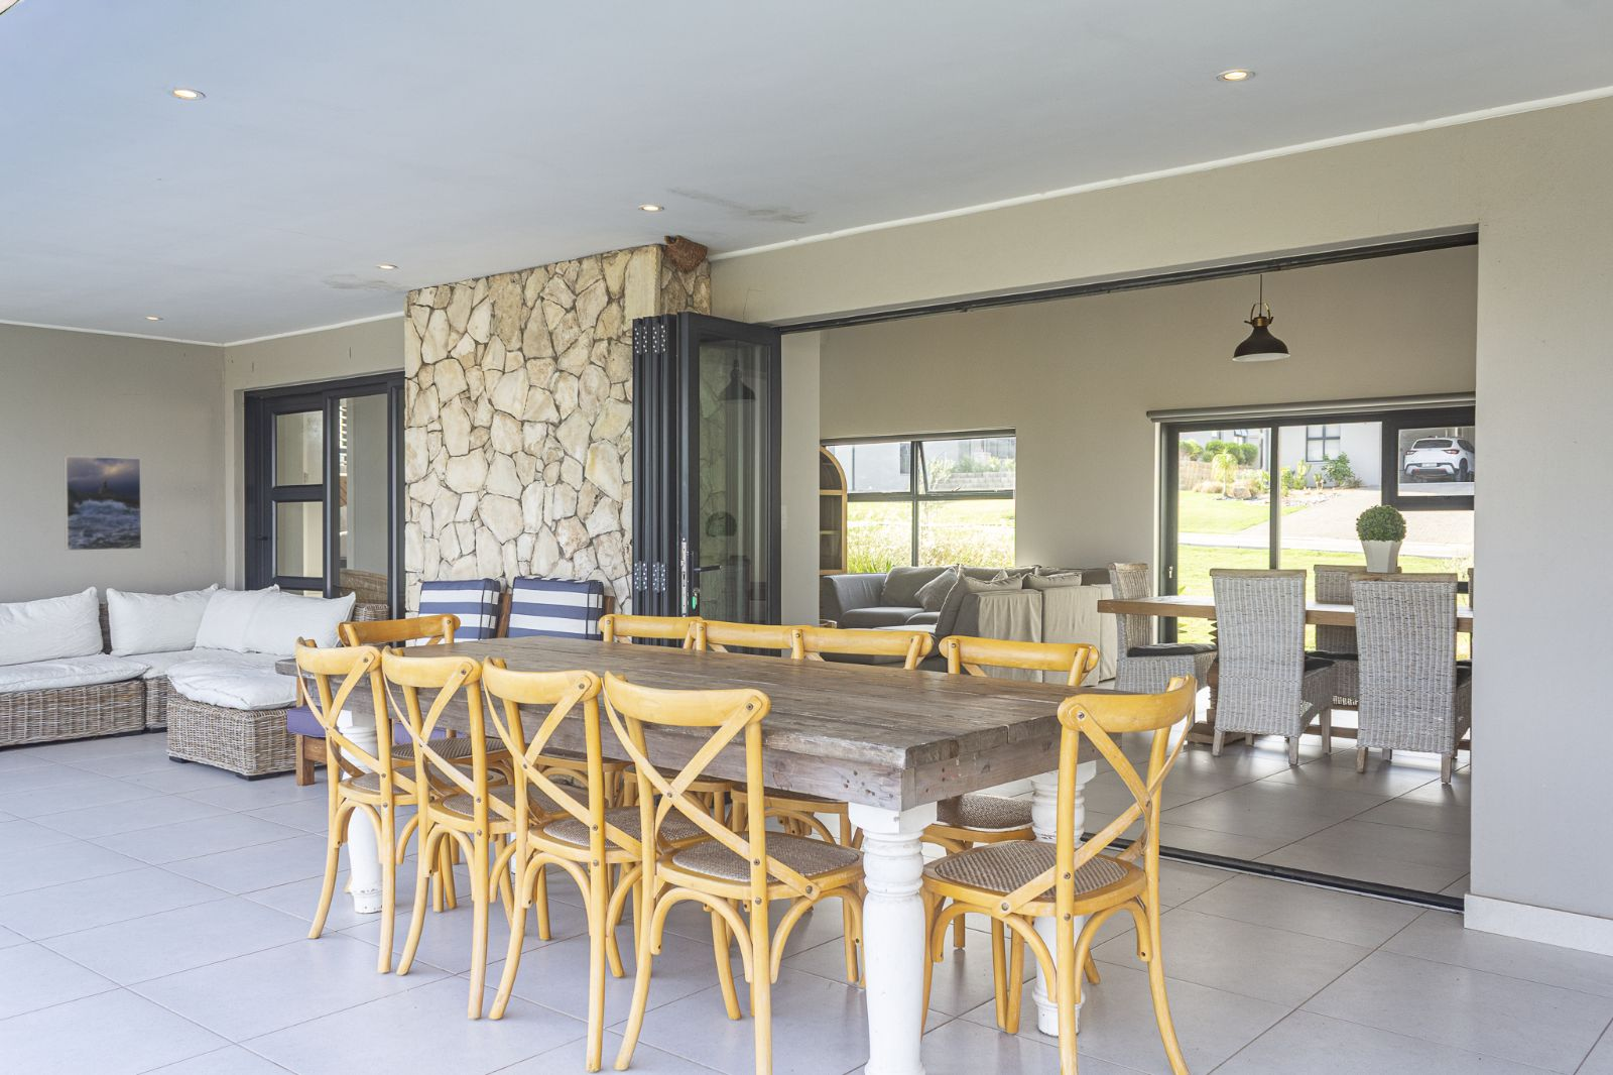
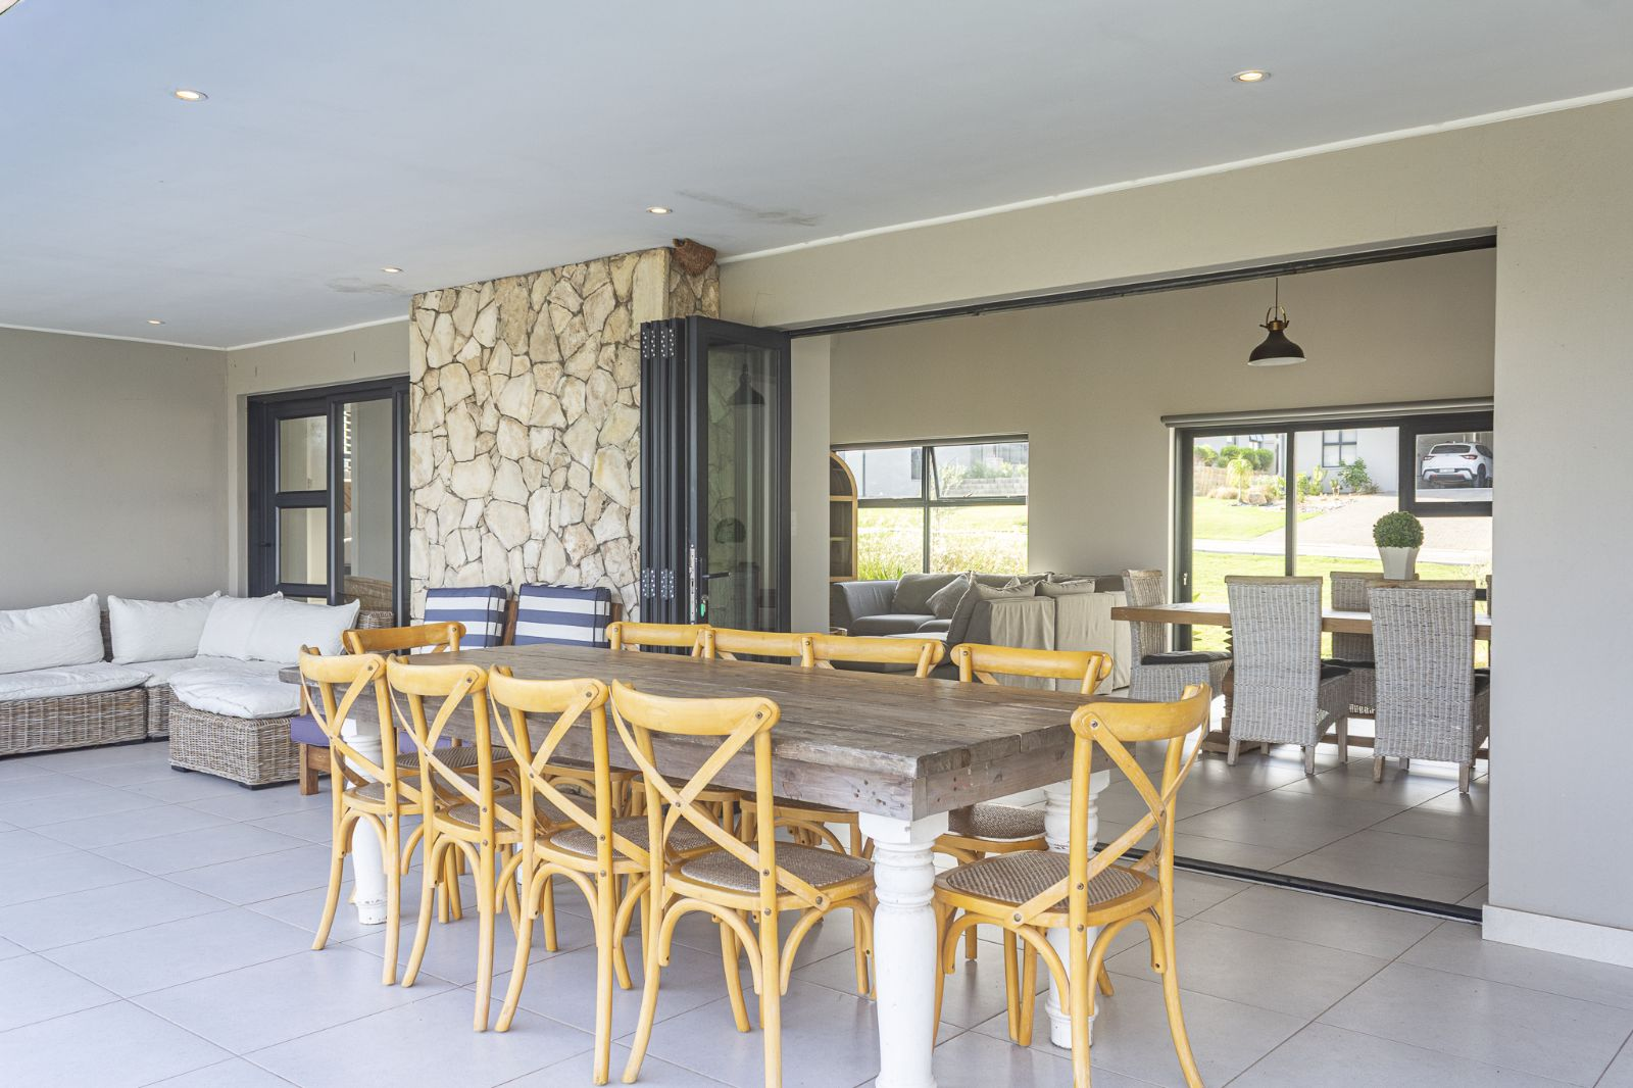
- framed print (103, 503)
